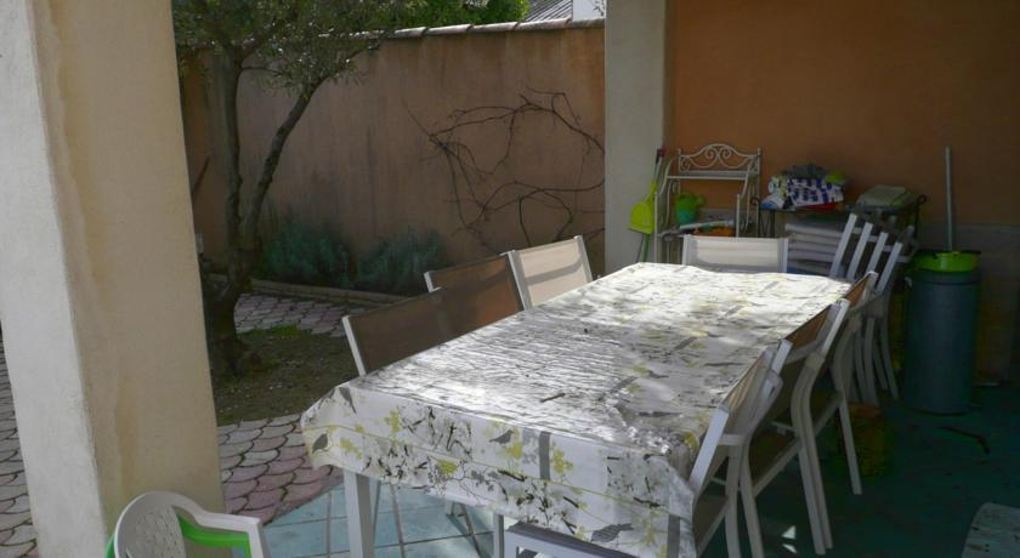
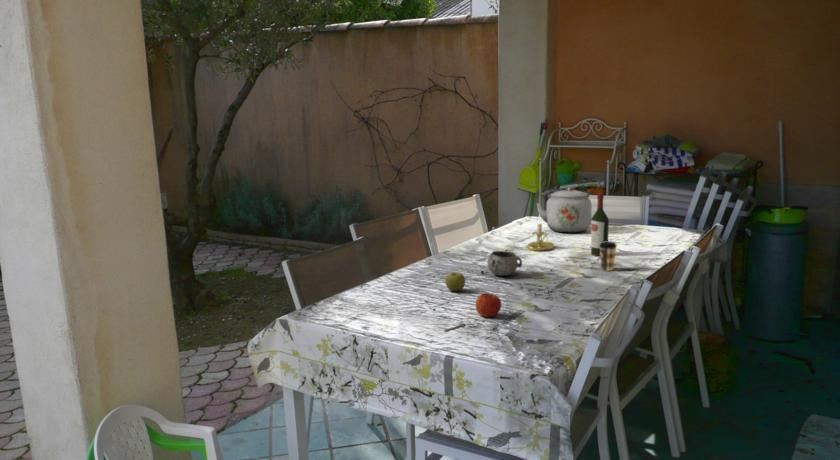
+ candle holder (540, 231)
+ coffee cup (607, 256)
+ apple (488, 304)
+ apple (455, 281)
+ decorative bowl (500, 263)
+ kettle (563, 208)
+ wine bottle (599, 224)
